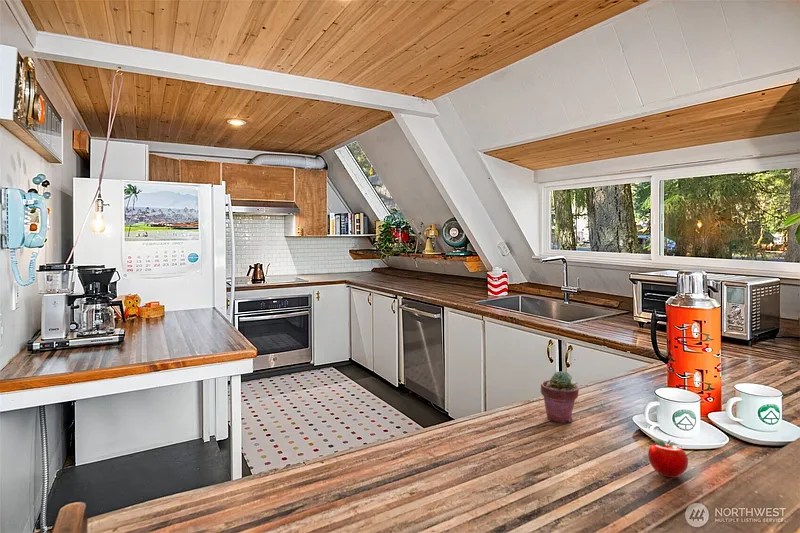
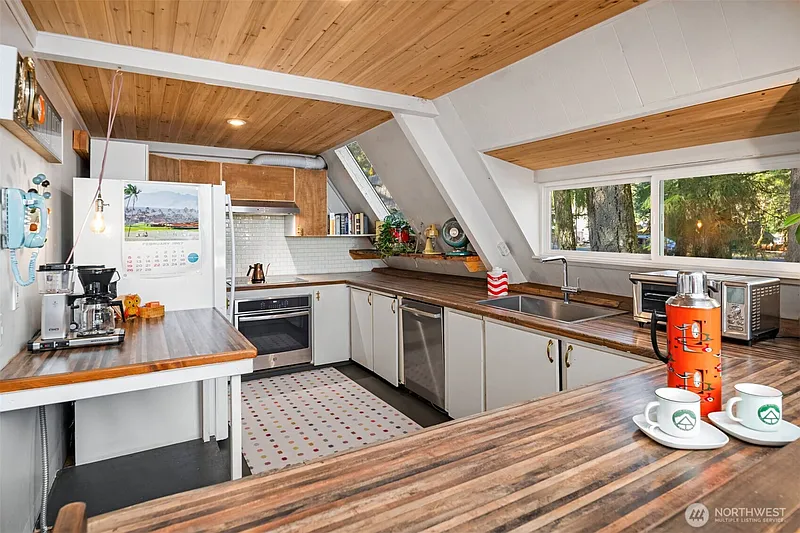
- potted succulent (559, 394)
- apple (664, 456)
